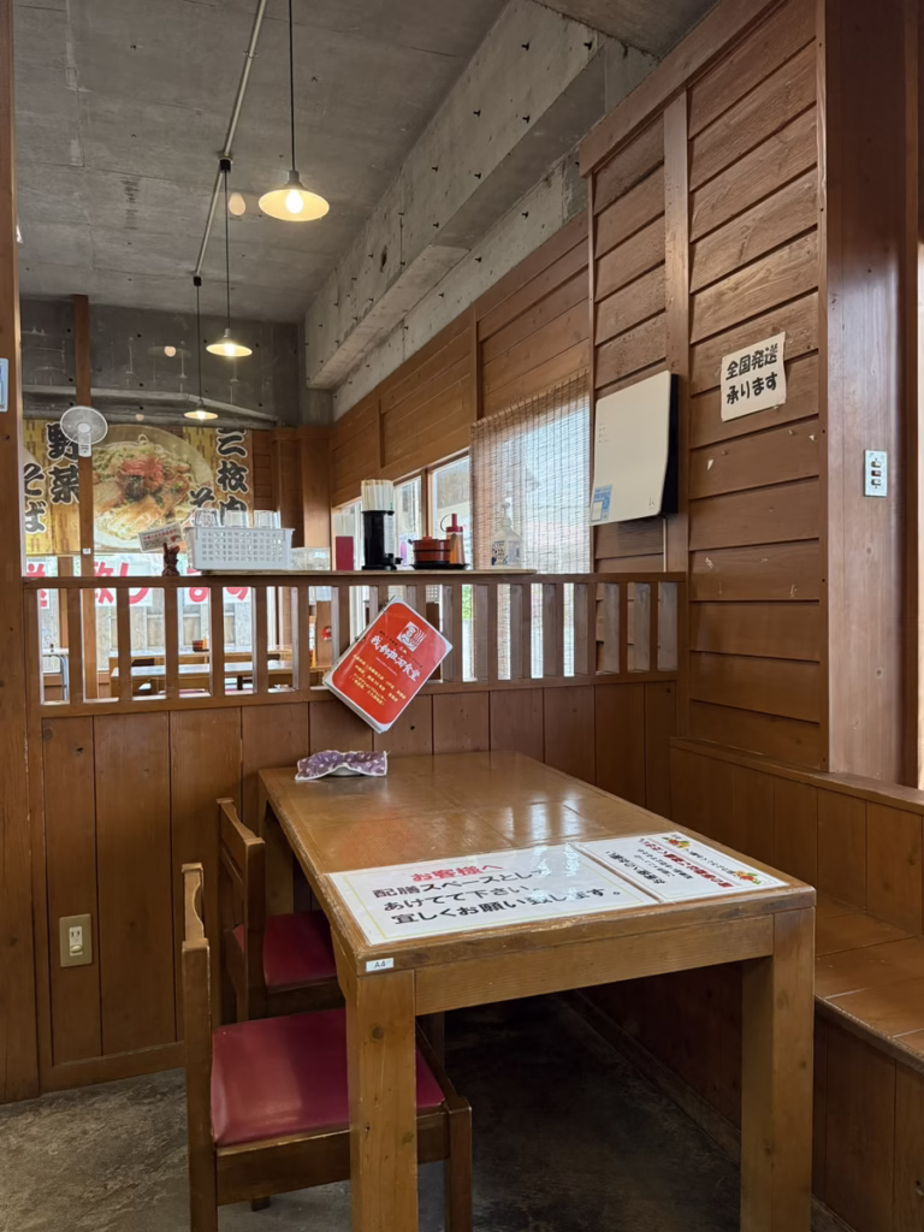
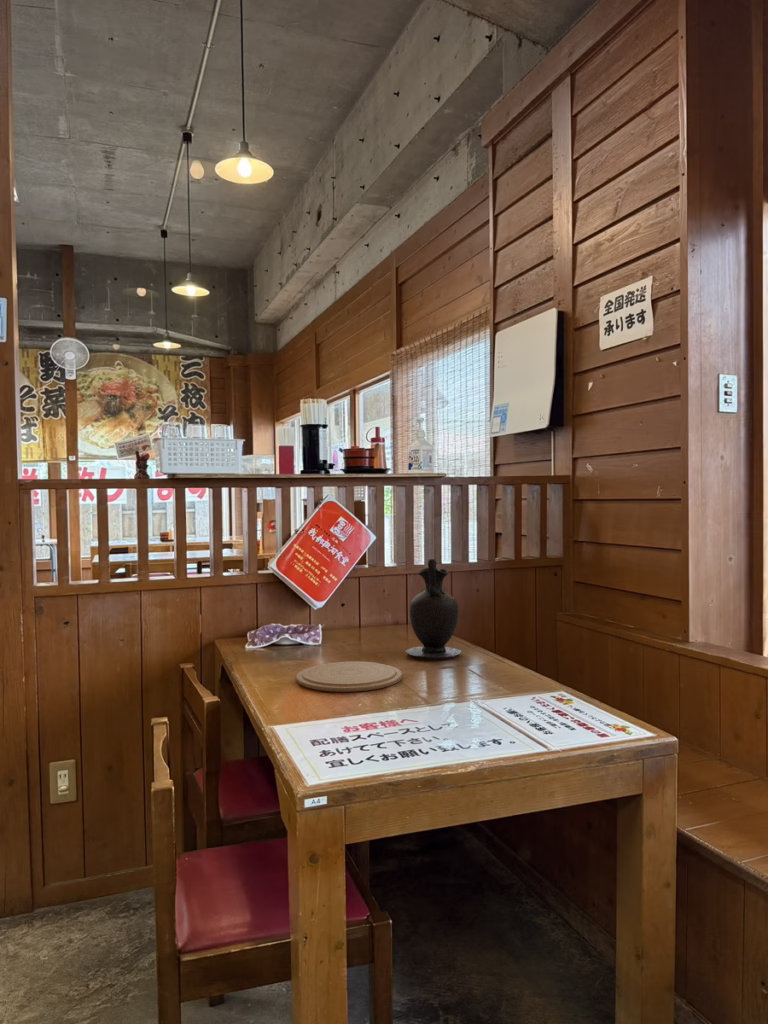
+ plate (349, 674)
+ pitcher (432, 606)
